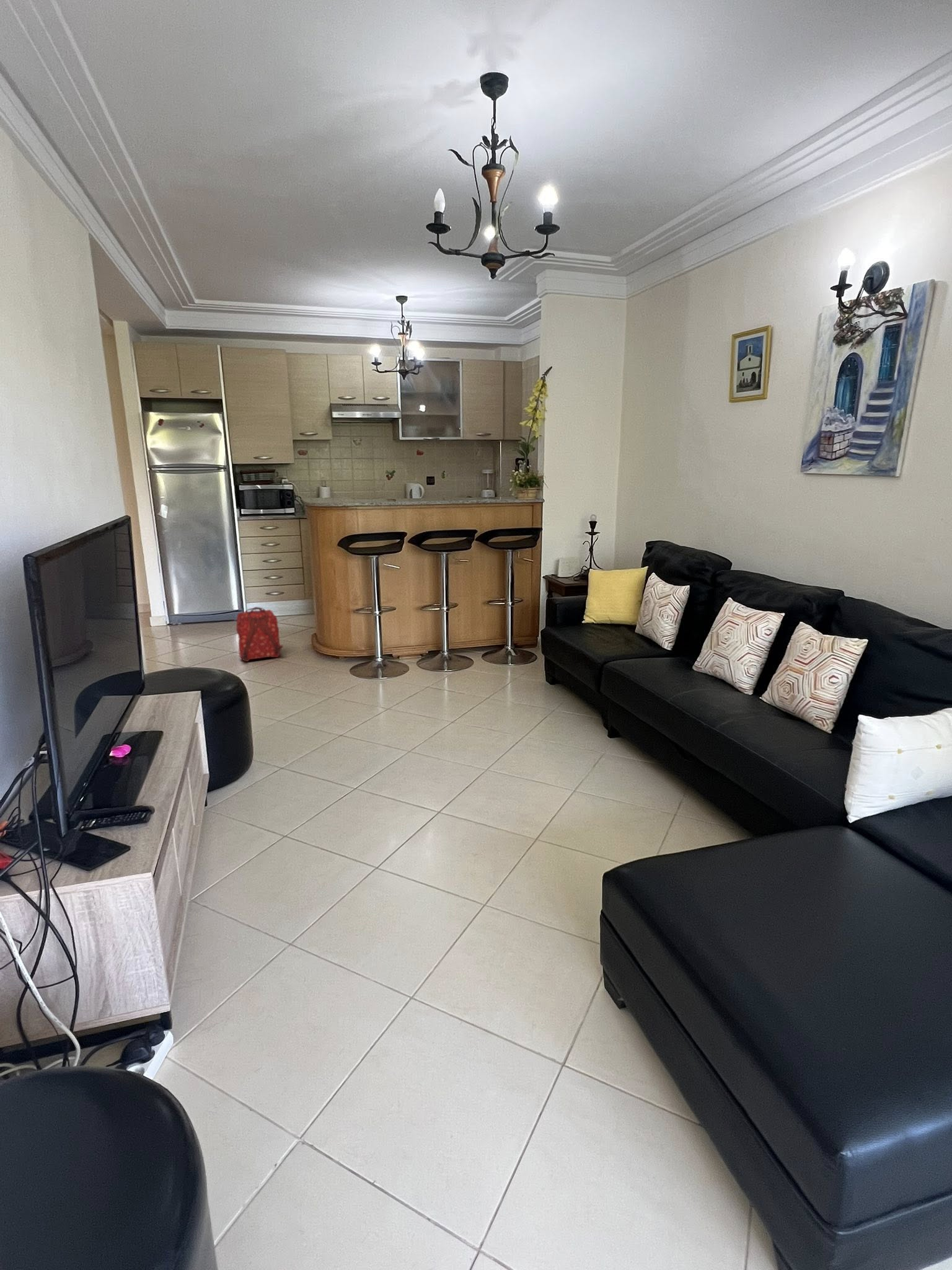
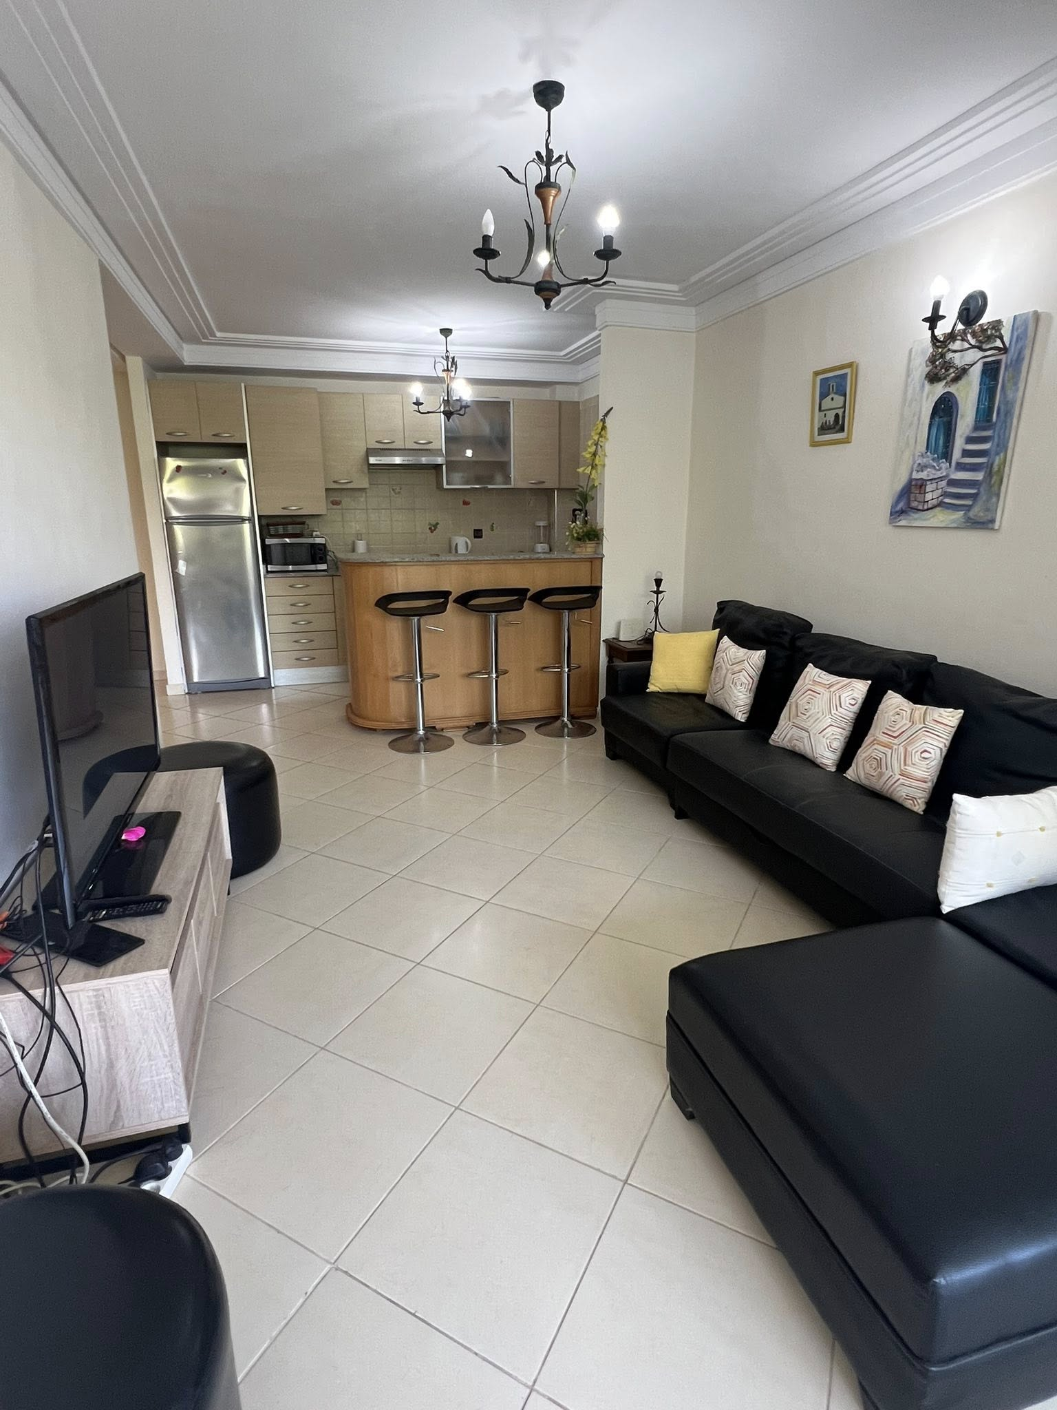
- backpack (259, 633)
